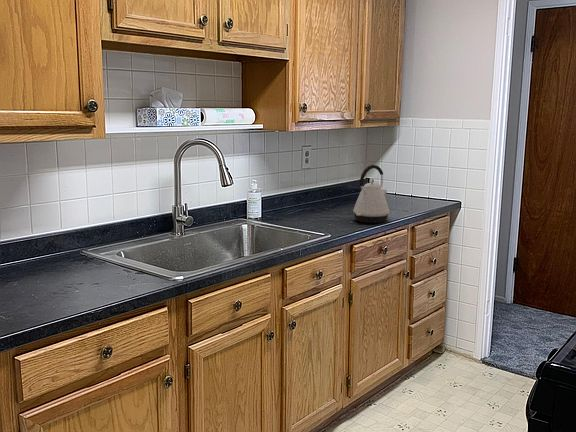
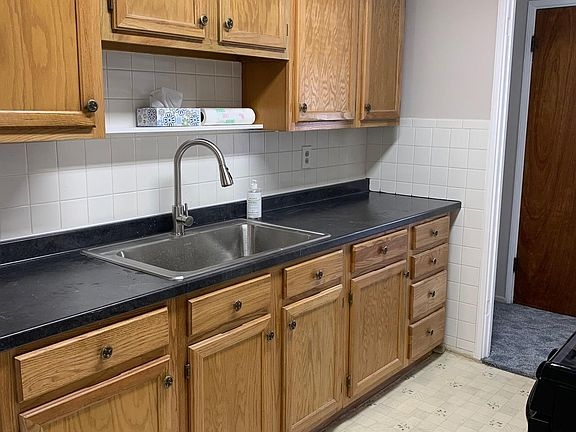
- kettle (372, 193)
